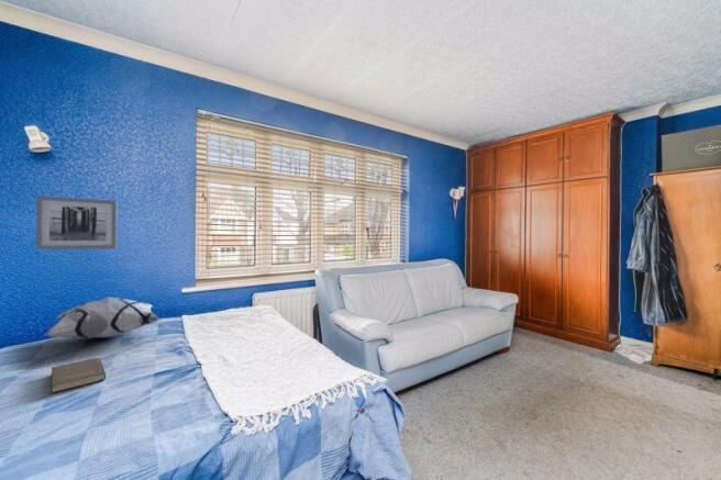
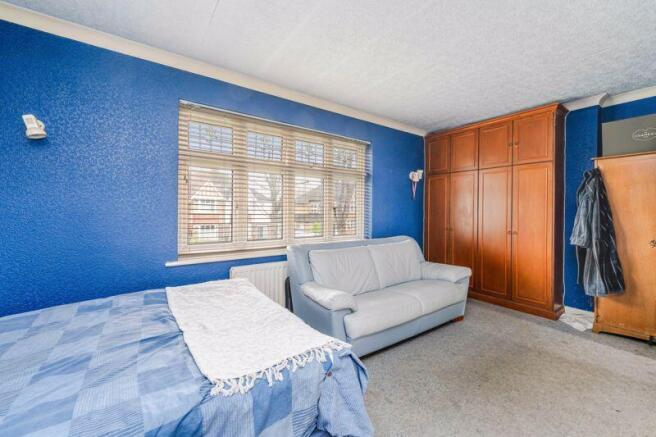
- wall art (78, 223)
- book (78, 372)
- decorative pillow (108, 317)
